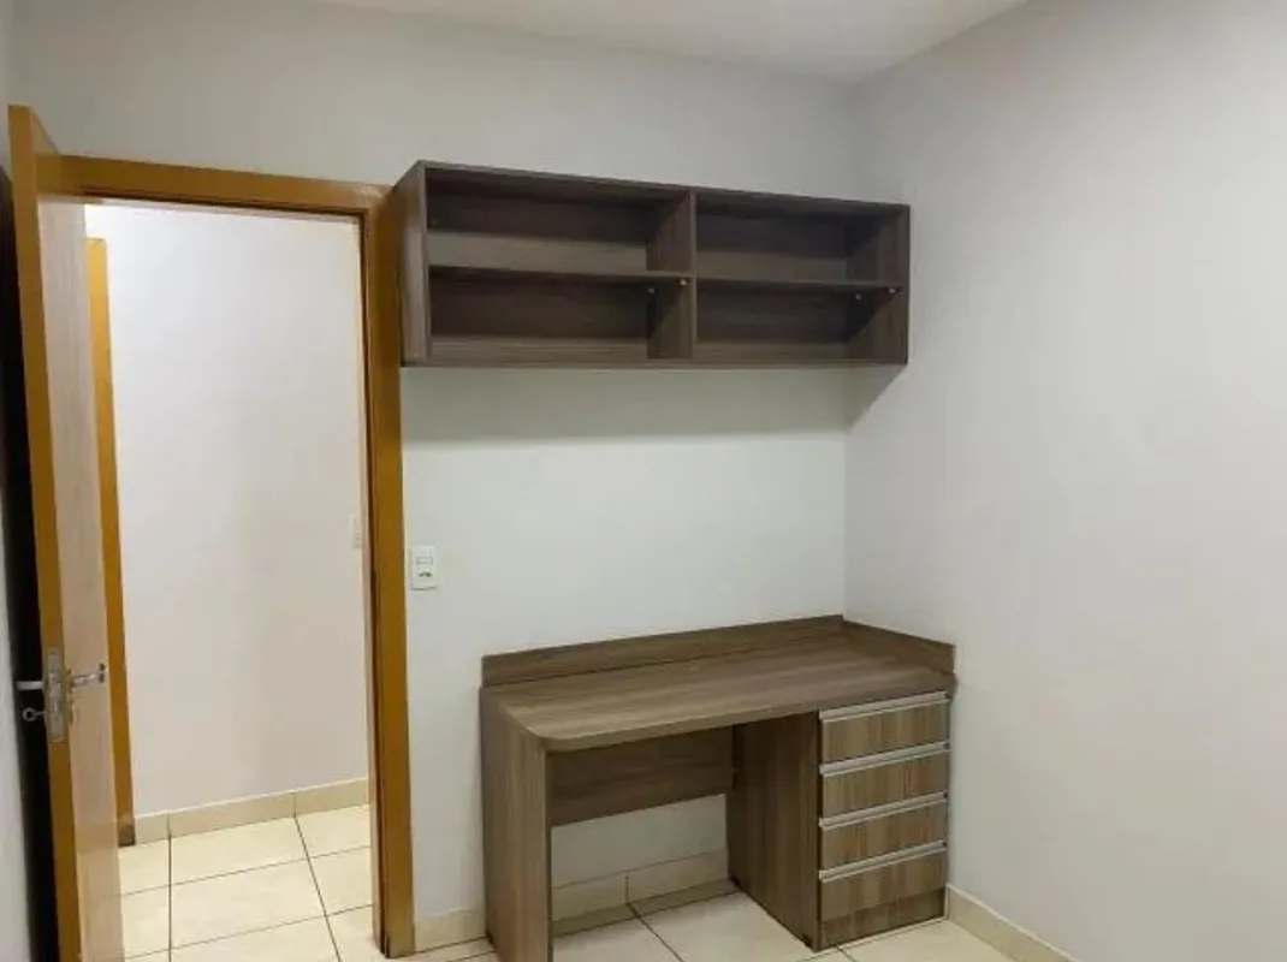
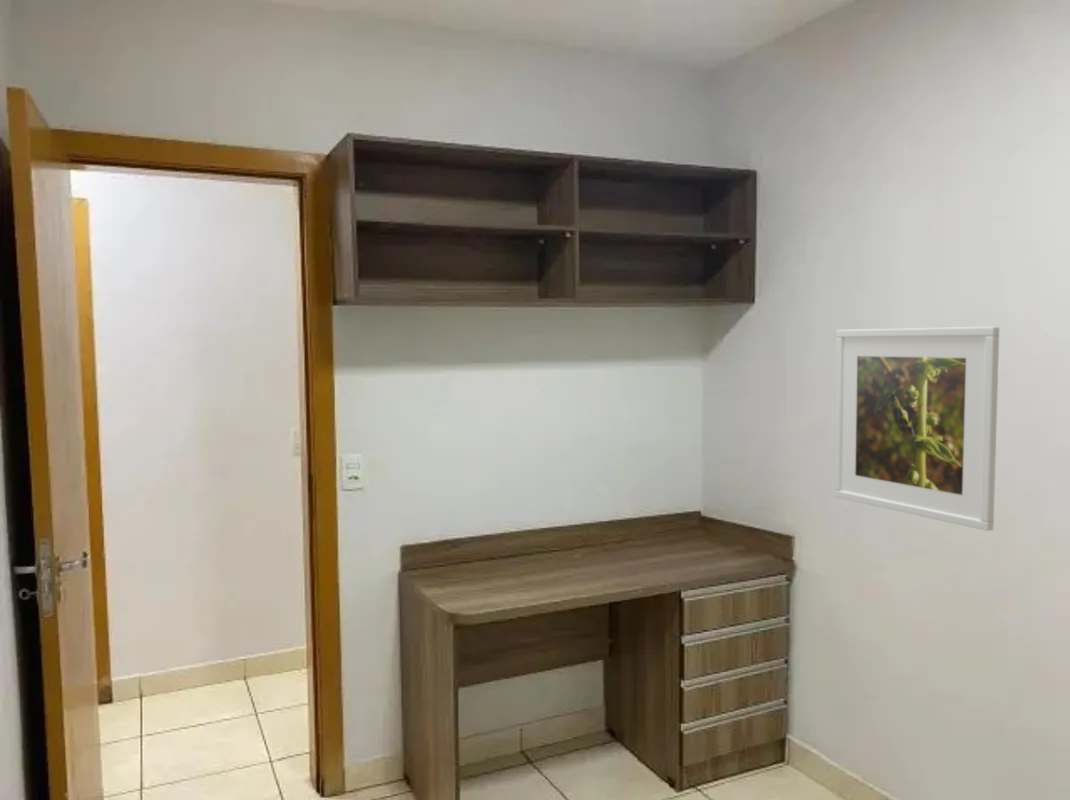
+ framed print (907, 421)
